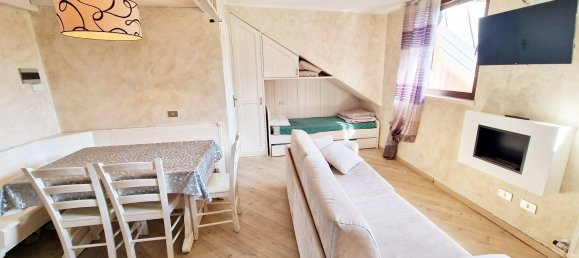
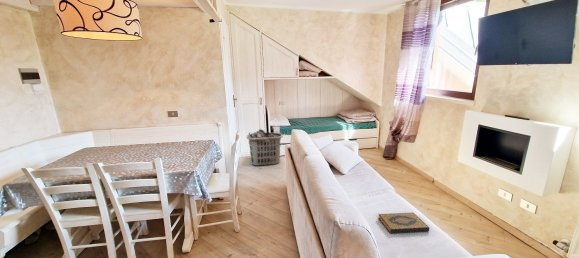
+ clothes hamper (265, 146)
+ hardback book (402, 222)
